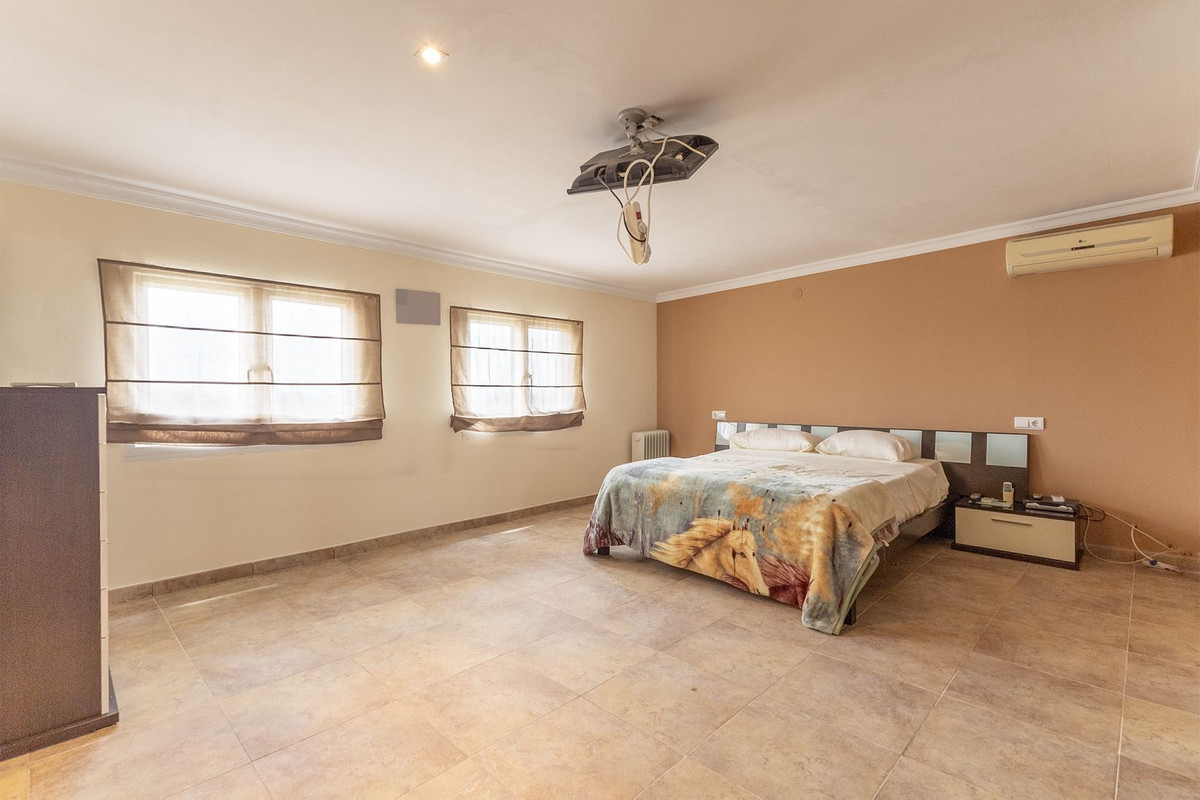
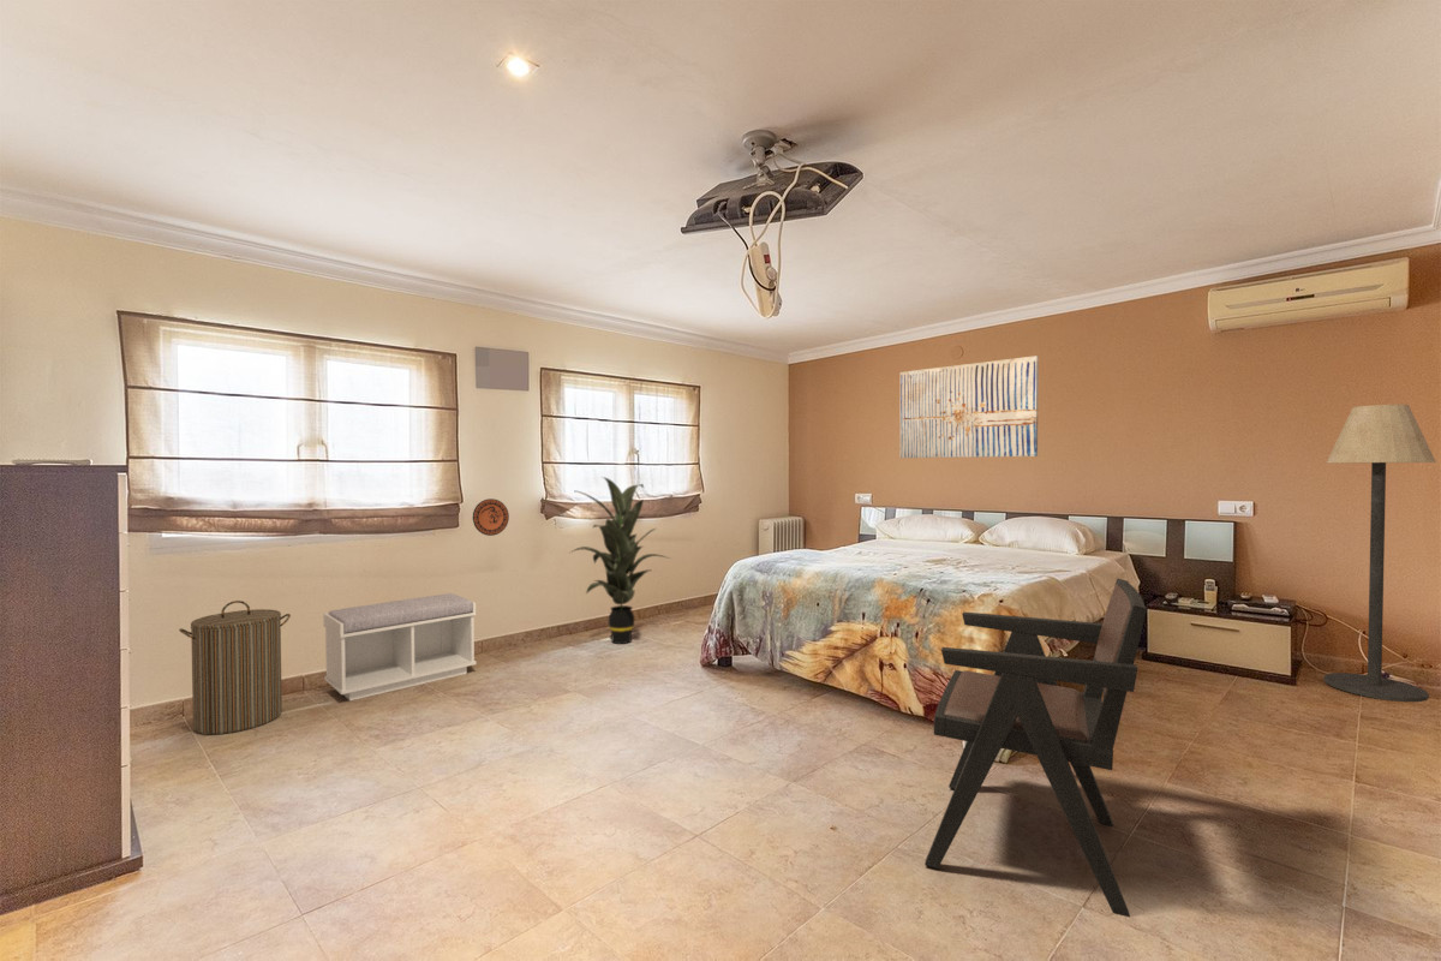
+ floor lamp (1376, 548)
+ laundry hamper (238, 659)
+ armchair (1032, 714)
+ bench (402, 641)
+ decorative plate (490, 517)
+ indoor plant (614, 559)
+ wall art (963, 411)
